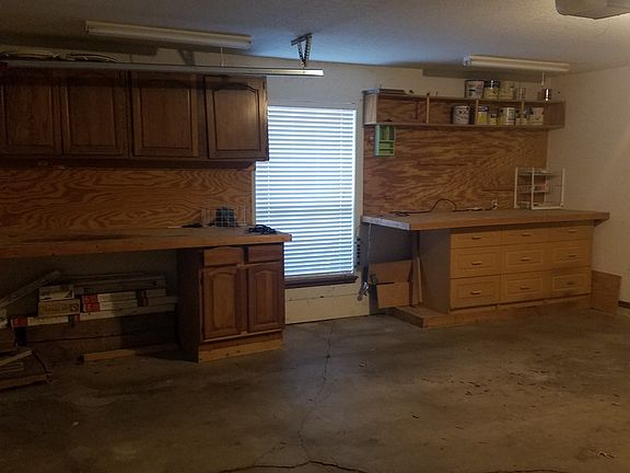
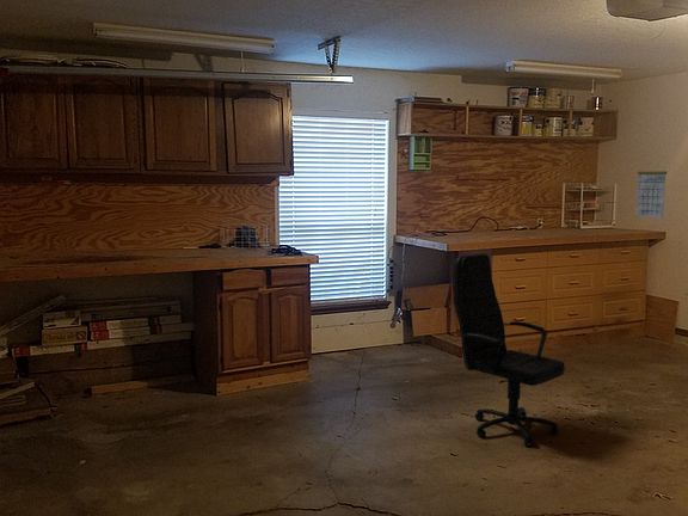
+ office chair (504, 344)
+ calendar (651, 189)
